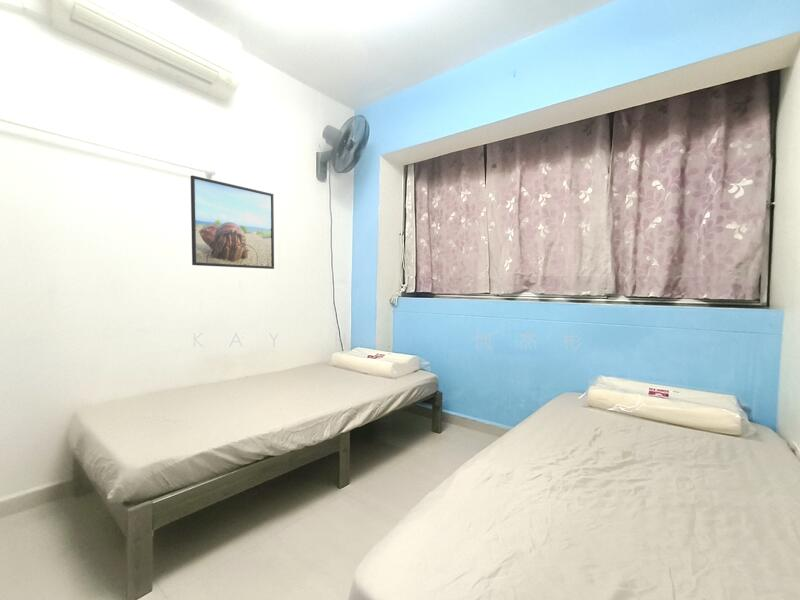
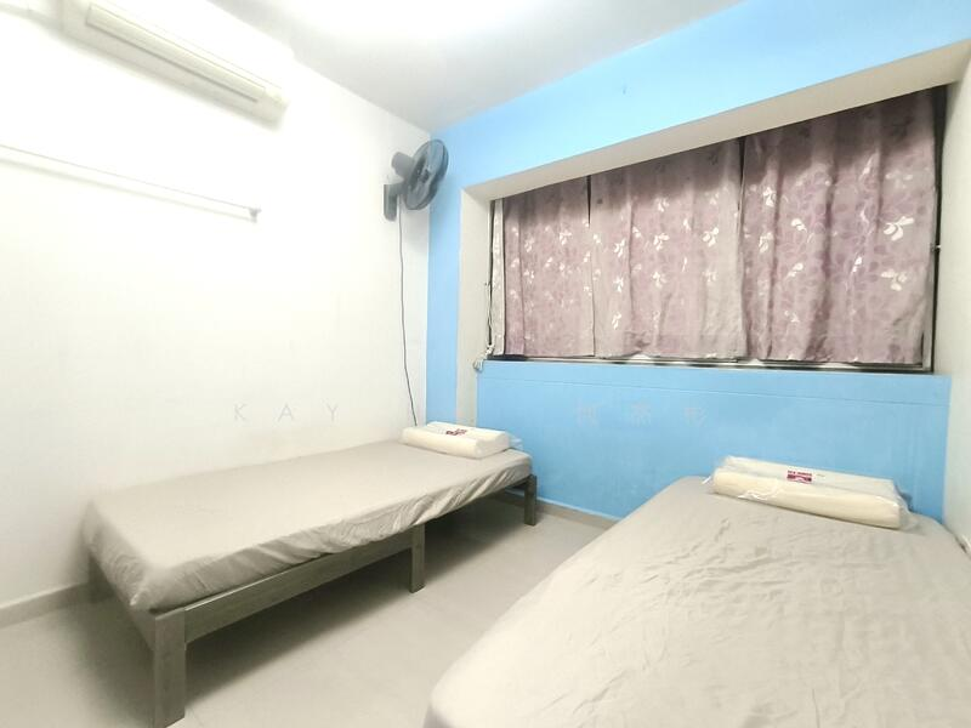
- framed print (236, 226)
